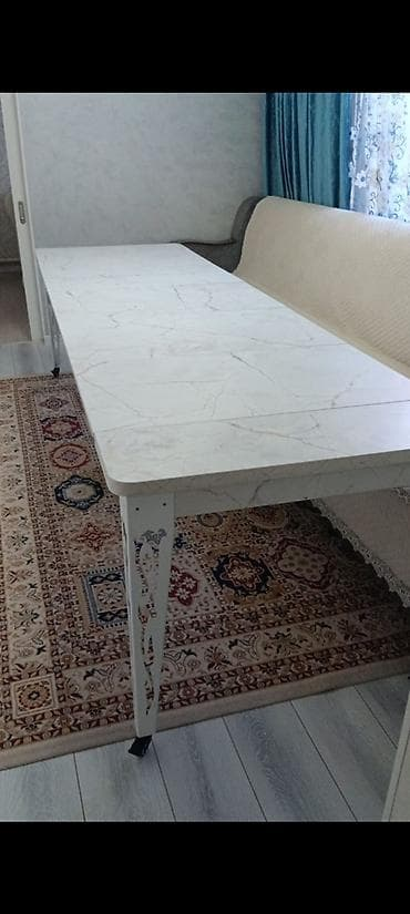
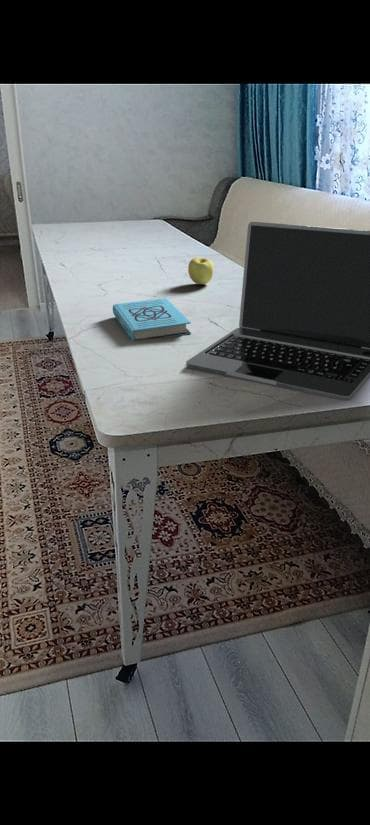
+ laptop (293, 303)
+ apple (201, 271)
+ book (150, 318)
